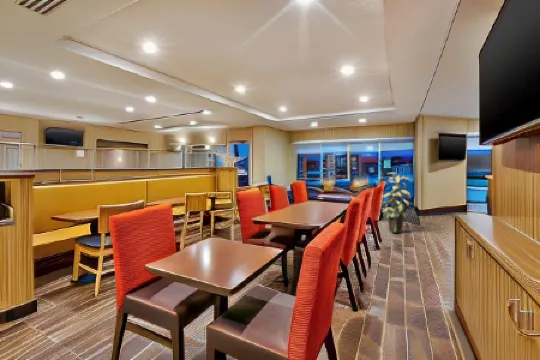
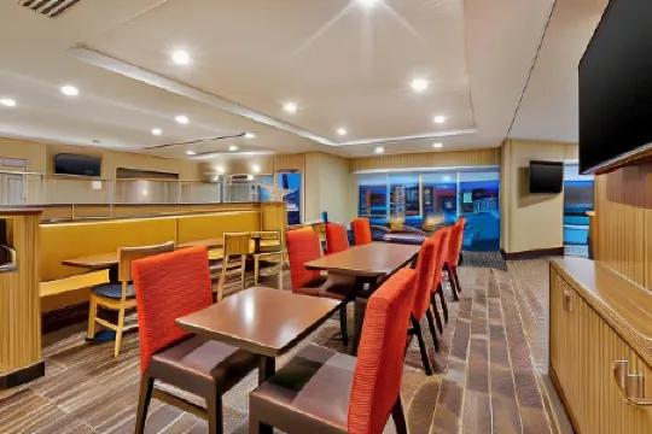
- indoor plant (395, 201)
